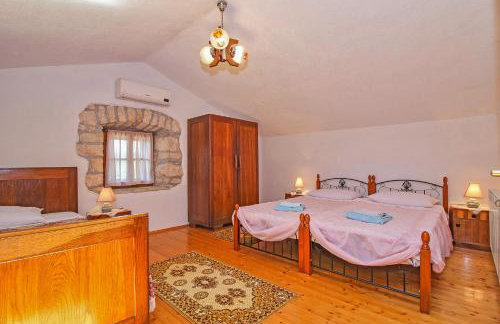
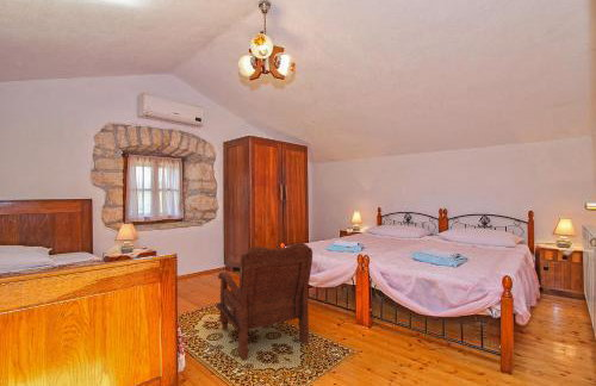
+ armchair (262, 287)
